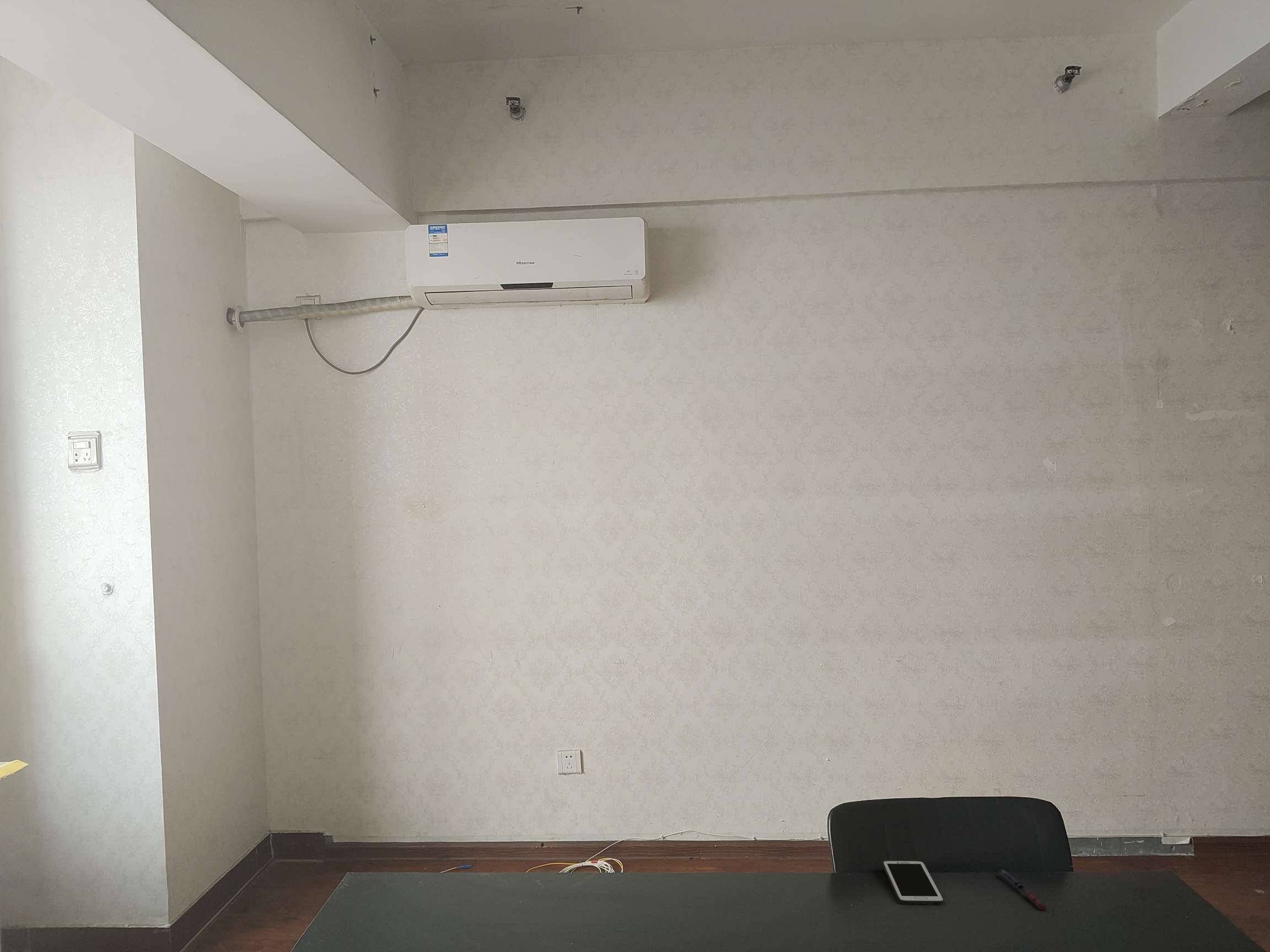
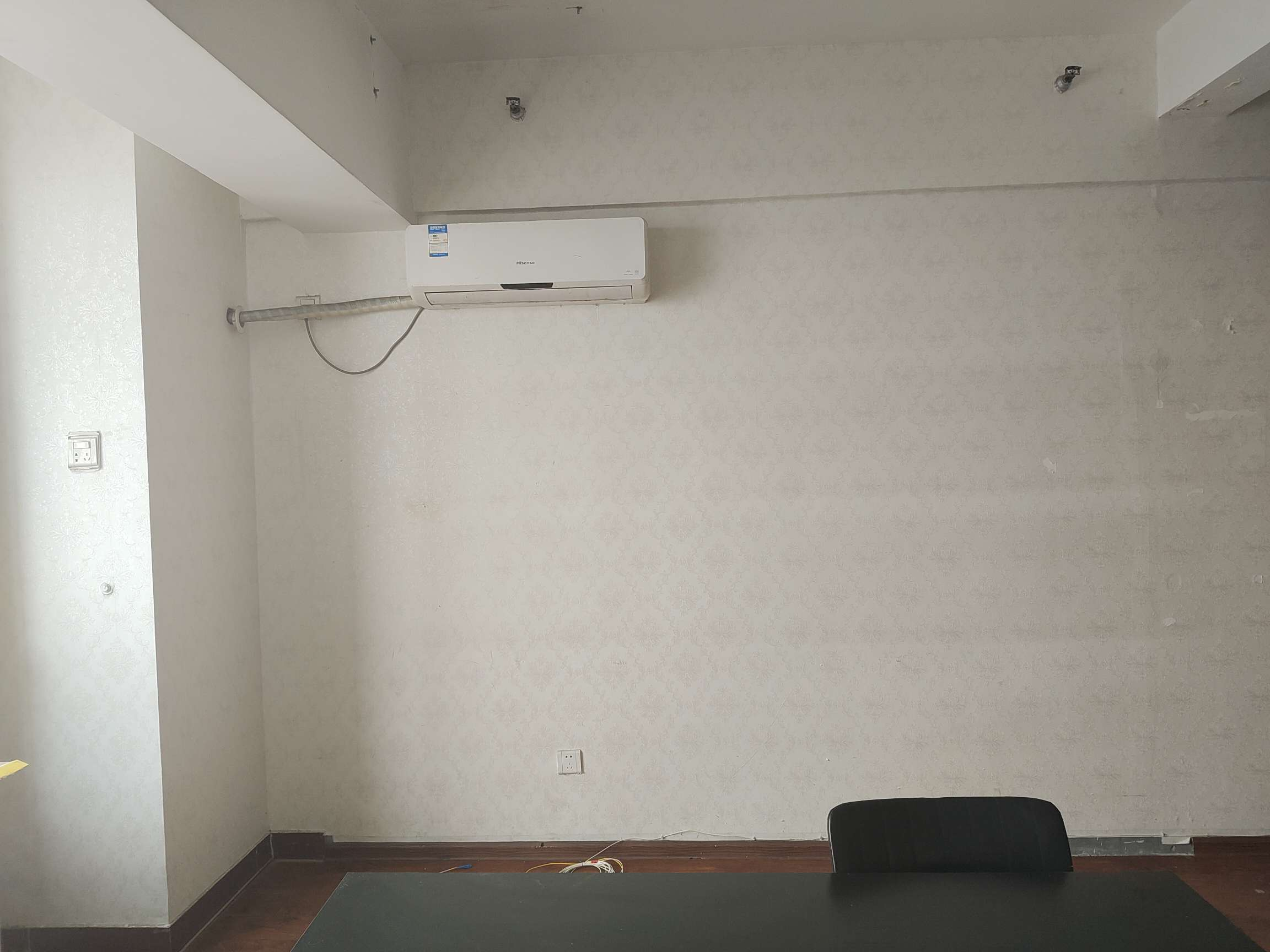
- cell phone (912, 882)
- pen (1022, 888)
